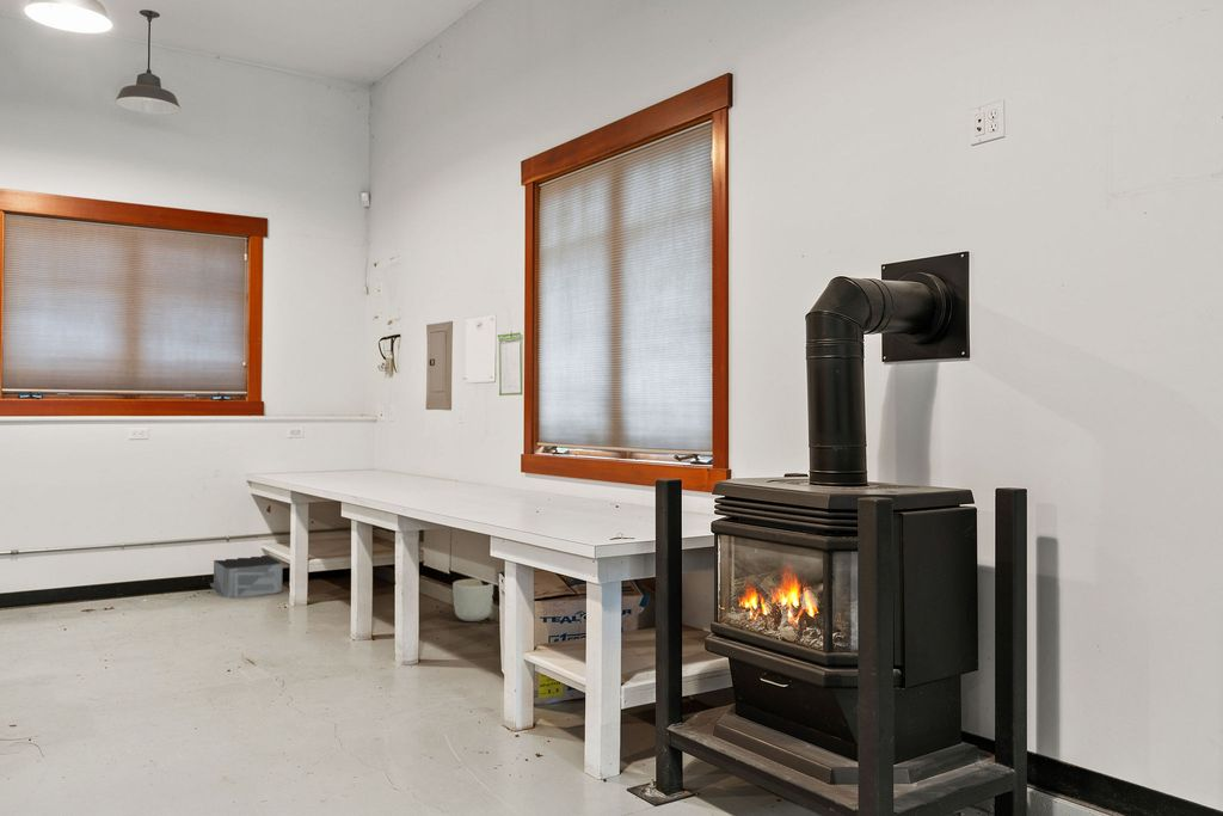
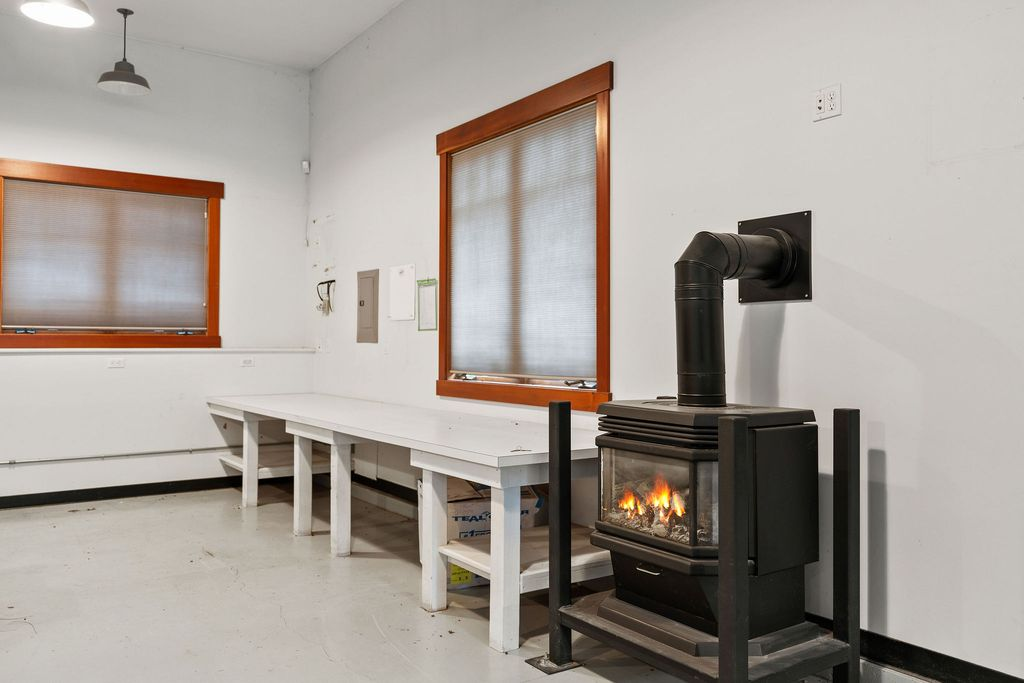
- storage bin (245, 573)
- planter (473, 600)
